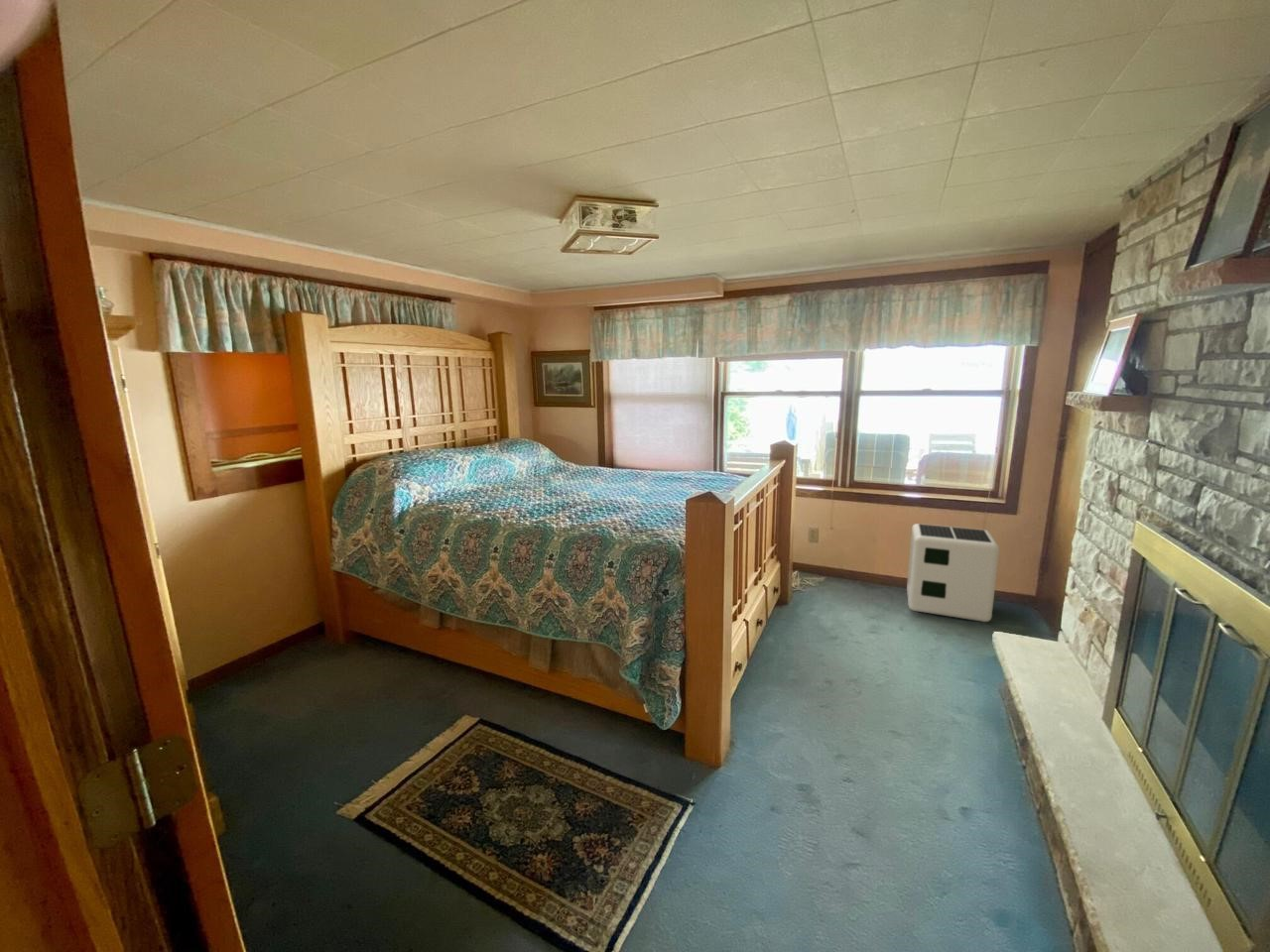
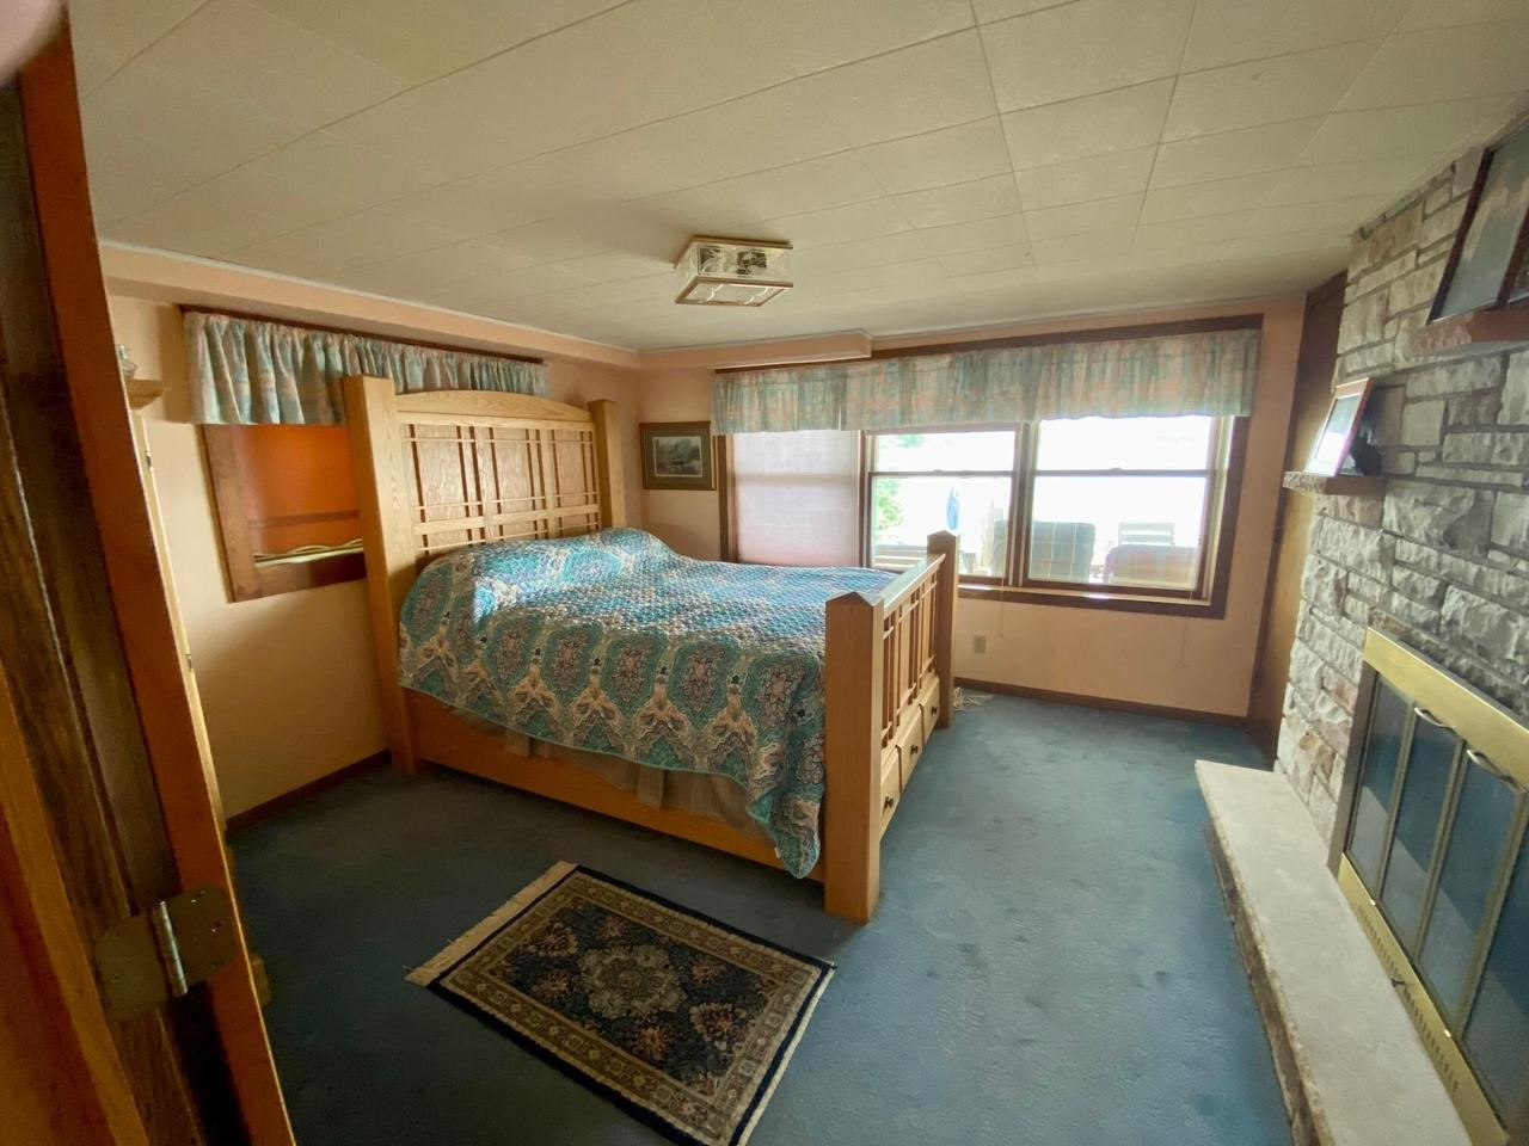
- air purifier (949, 570)
